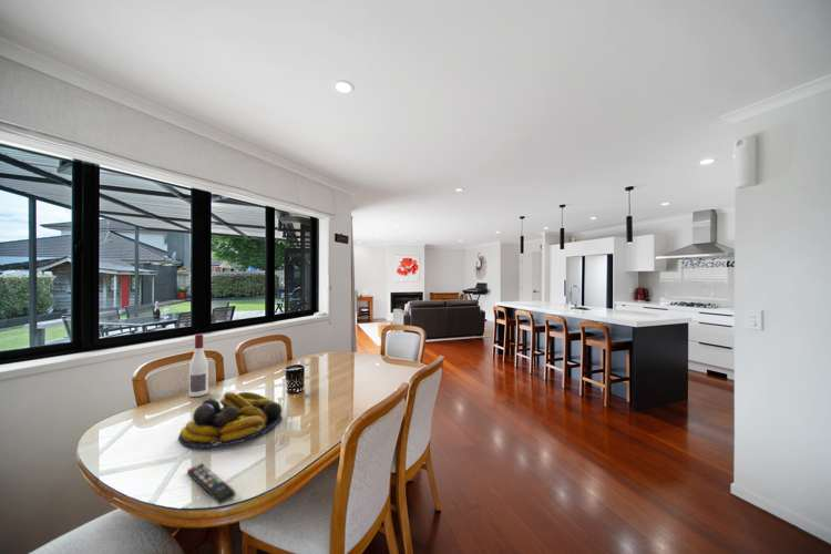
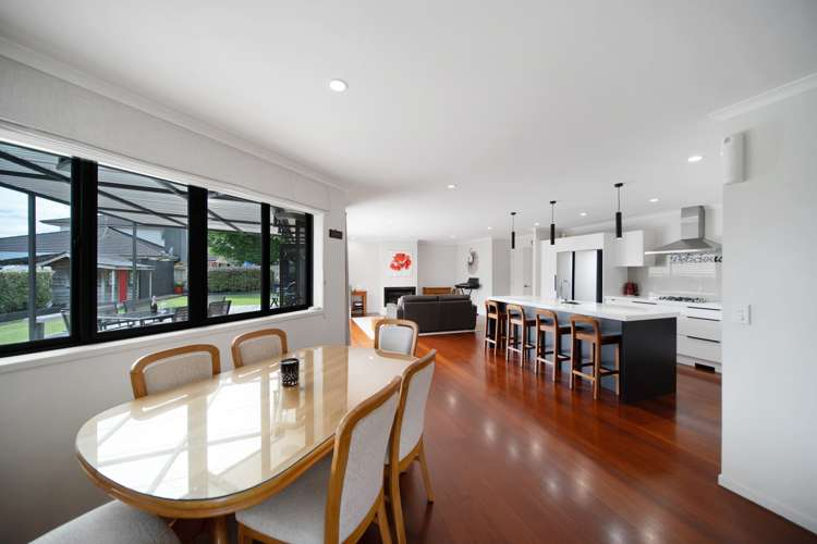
- remote control (209, 481)
- fruit bowl (233, 410)
- alcohol (198, 363)
